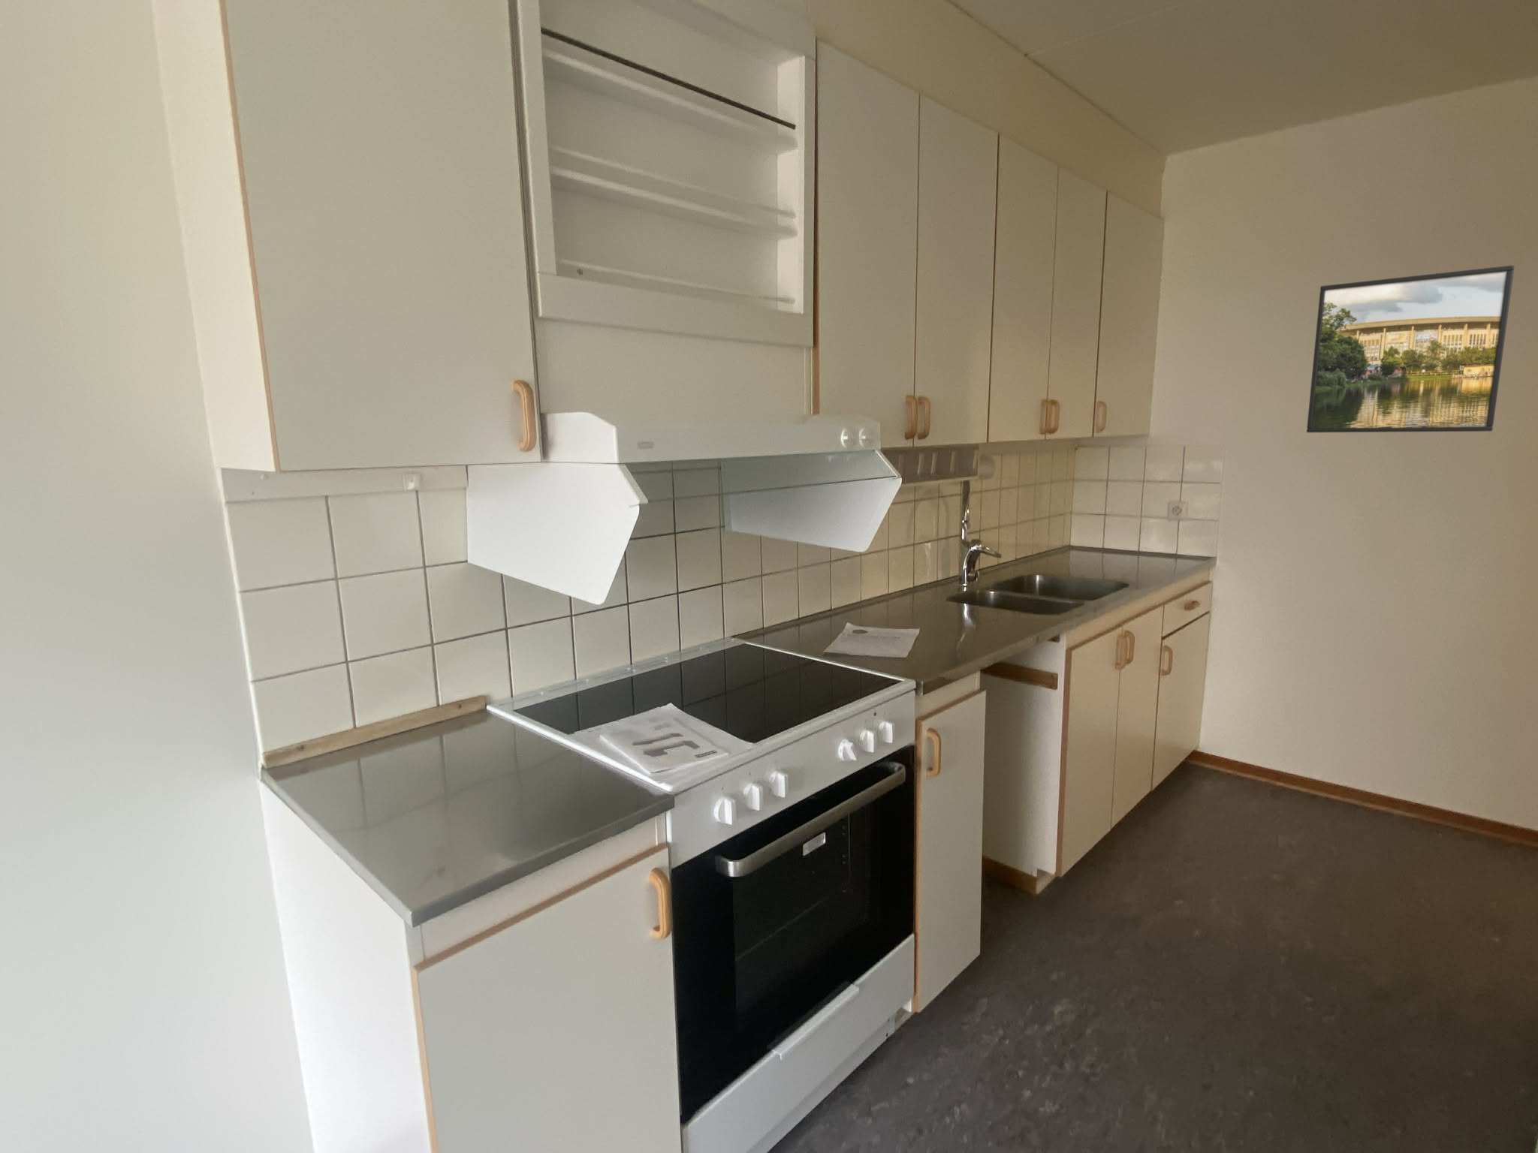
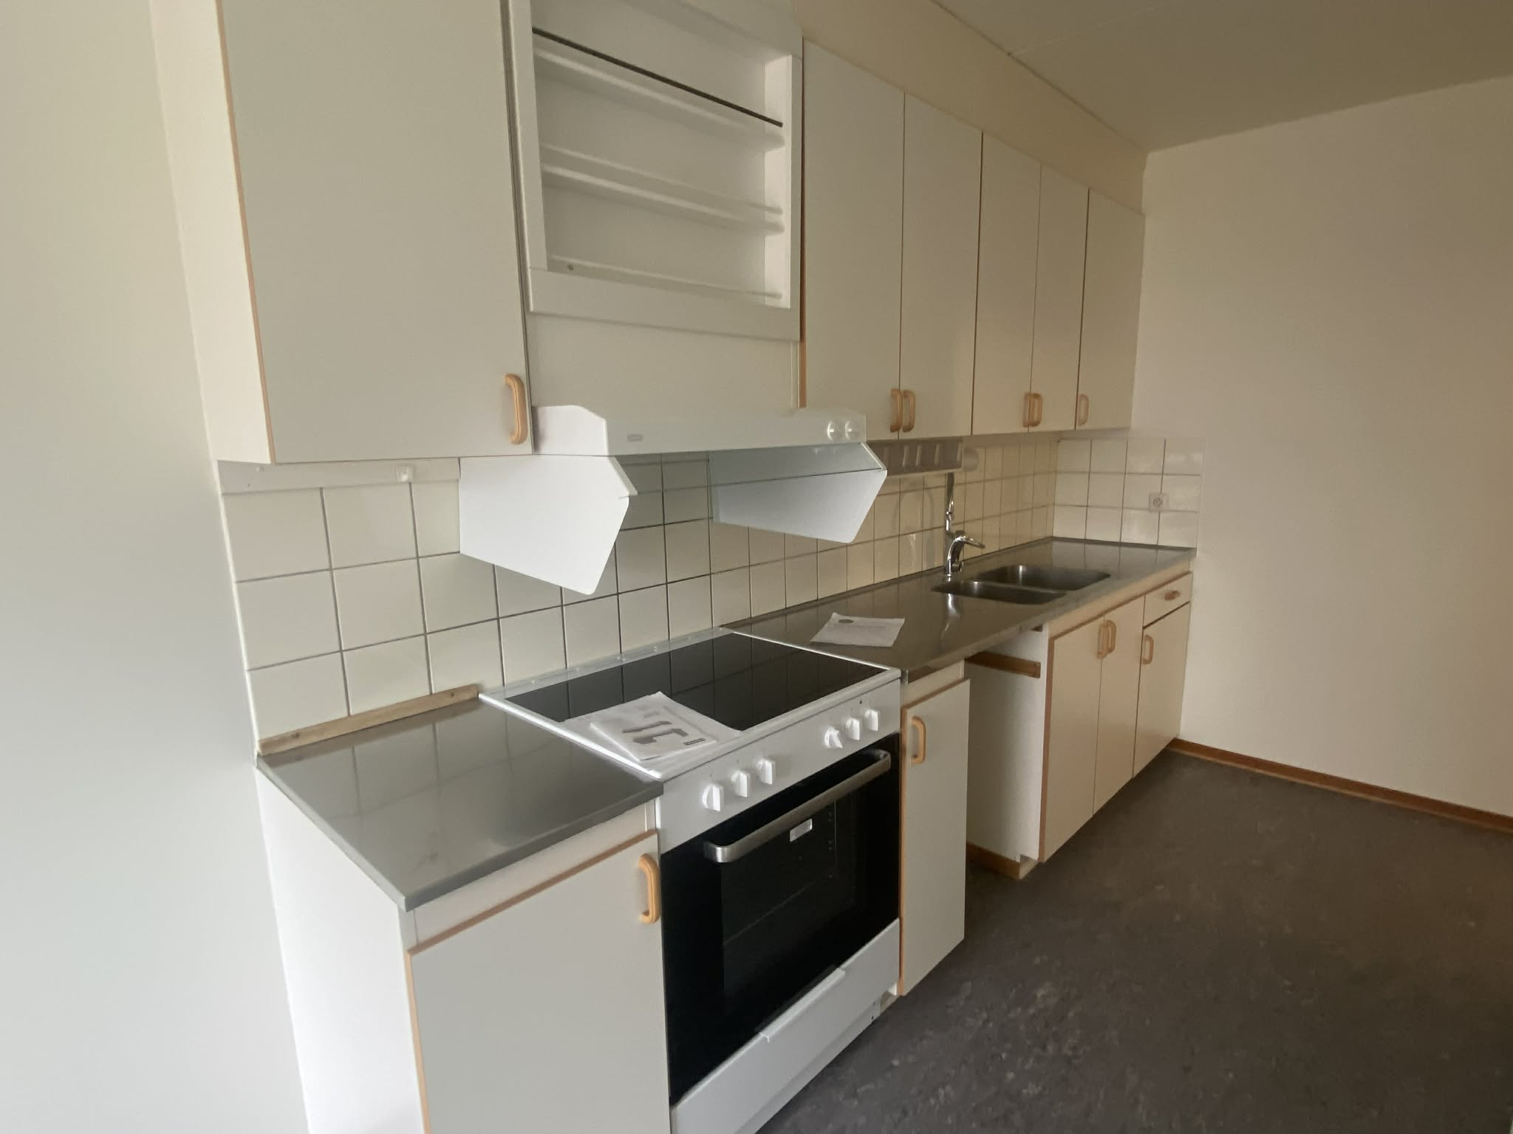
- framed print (1402, 355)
